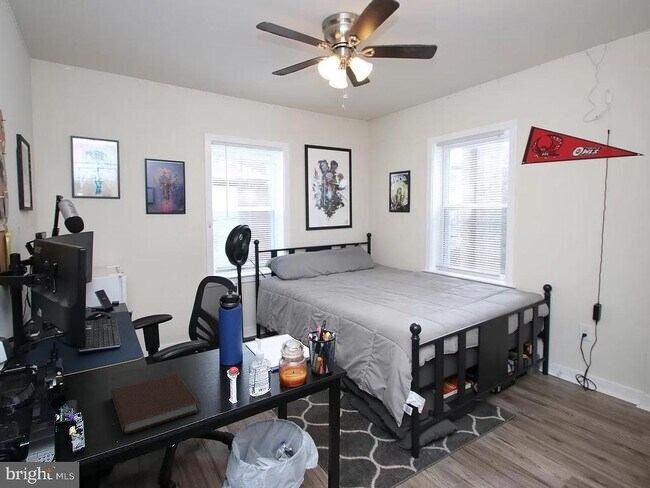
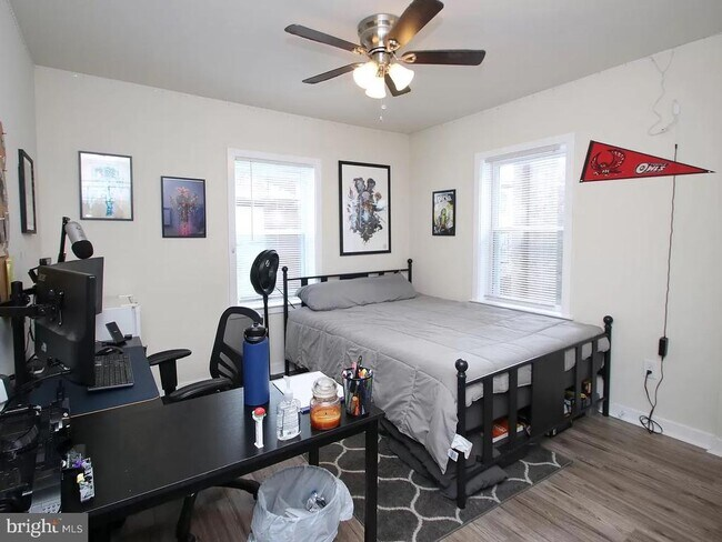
- notebook (154, 399)
